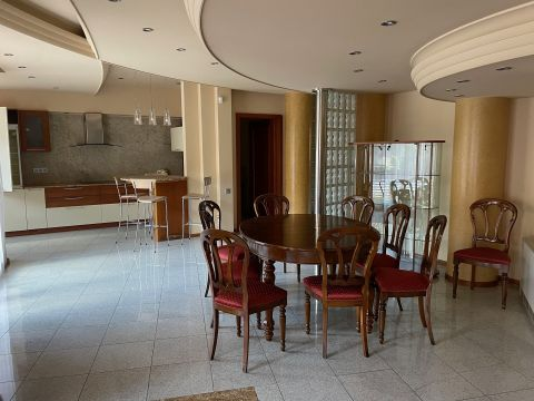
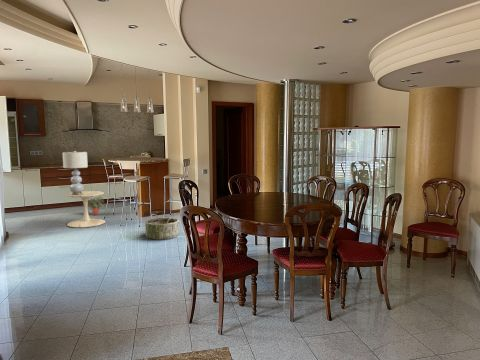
+ lamp (75, 172)
+ side table (85, 208)
+ basket (162, 225)
+ potted plant (95, 205)
